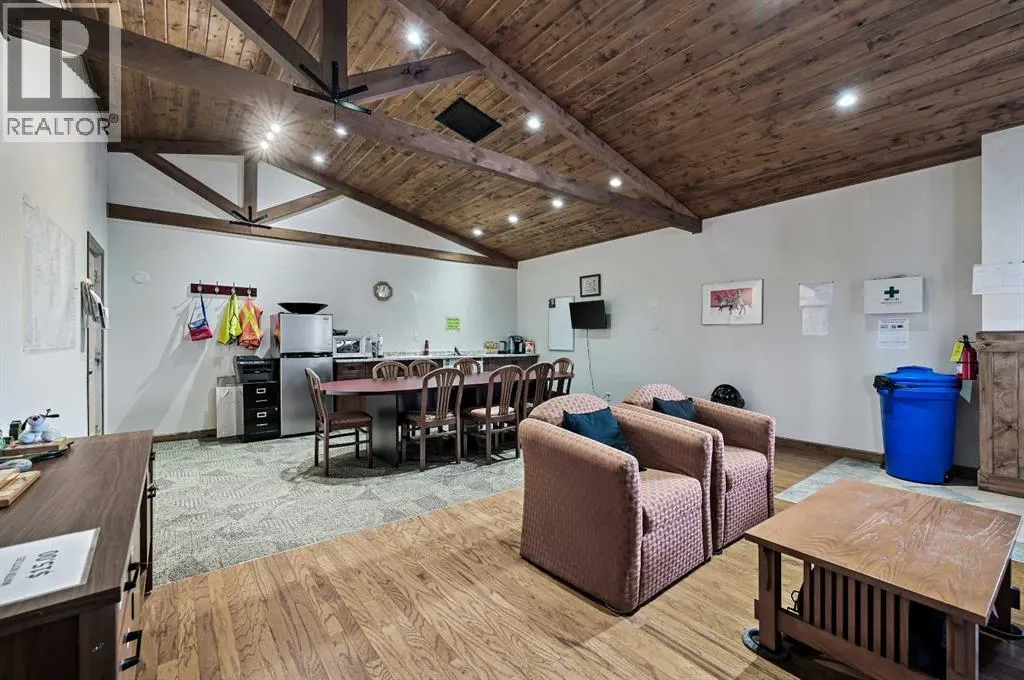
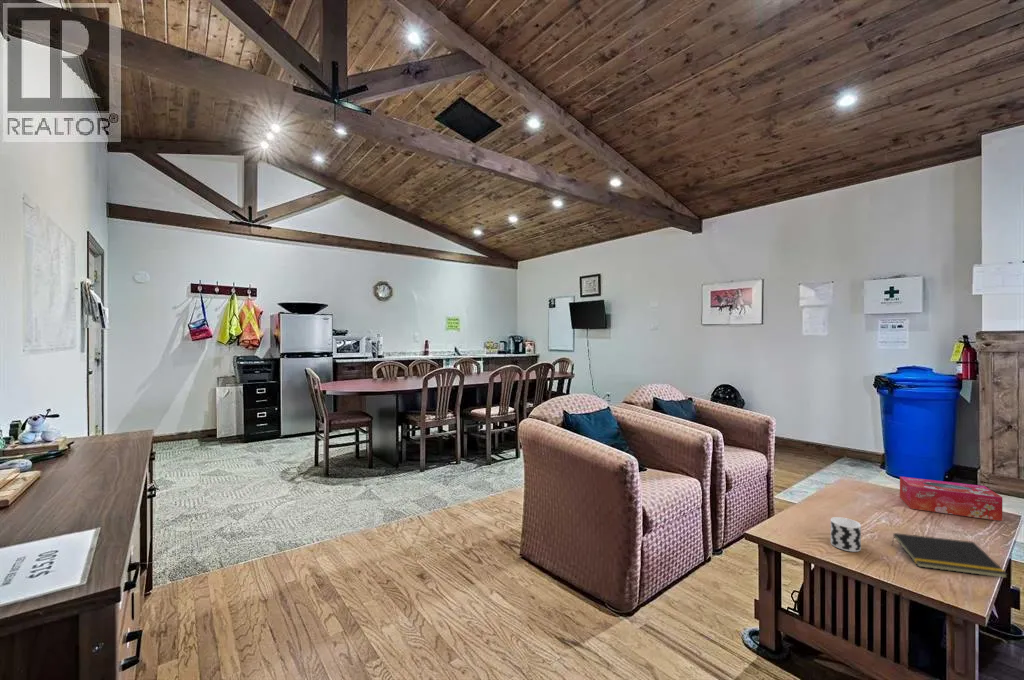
+ notepad (946, 553)
+ cup (846, 532)
+ tissue box (947, 497)
